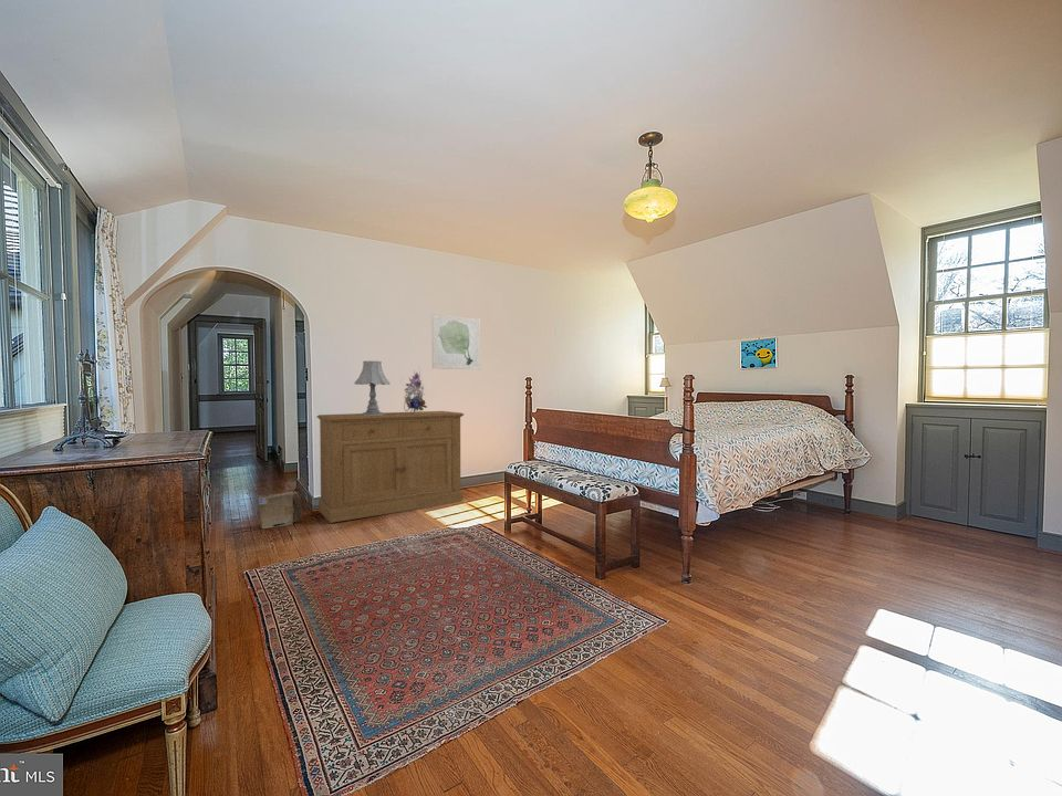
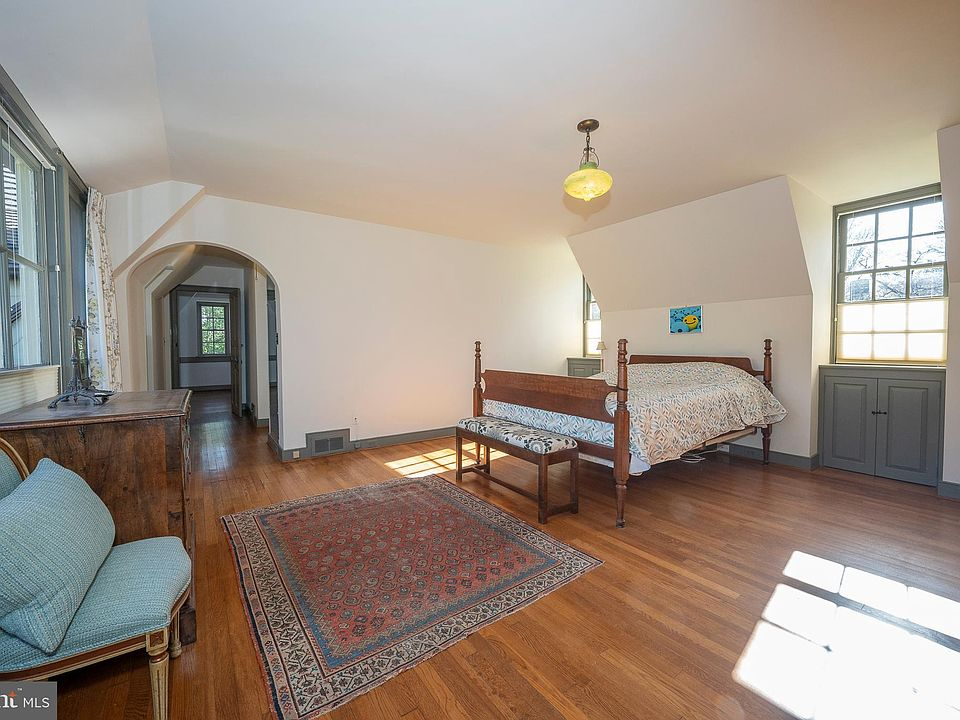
- table lamp (372, 387)
- bouquet (418, 387)
- sideboard (394, 460)
- cardboard box (282, 509)
- wall art (457, 343)
